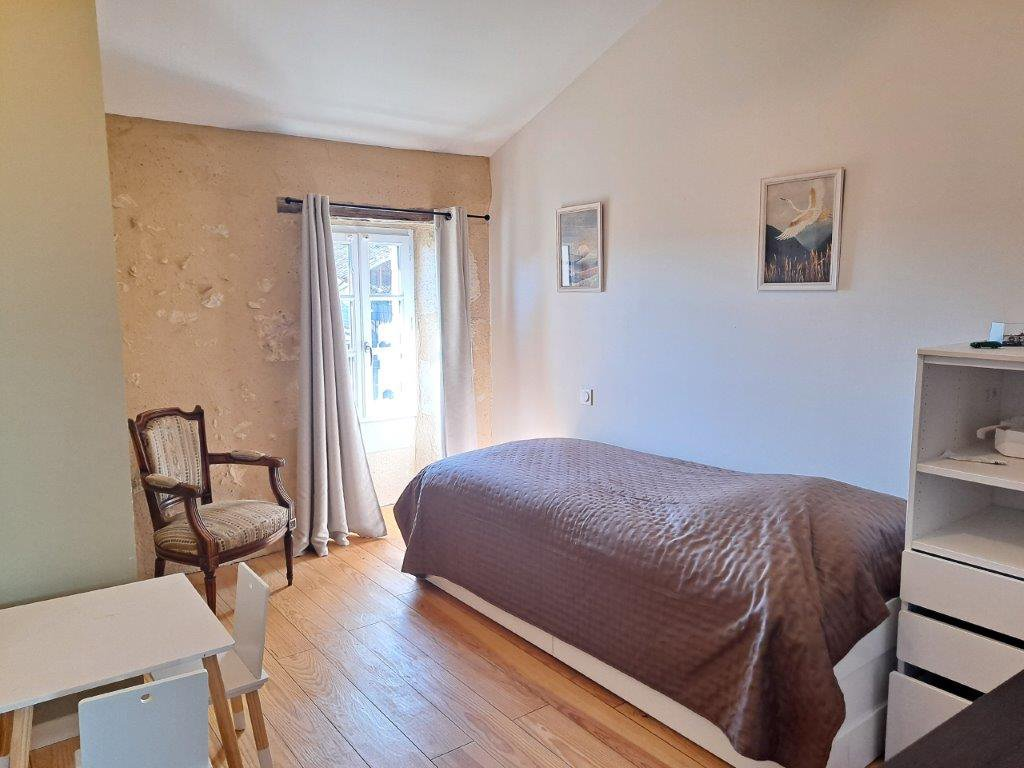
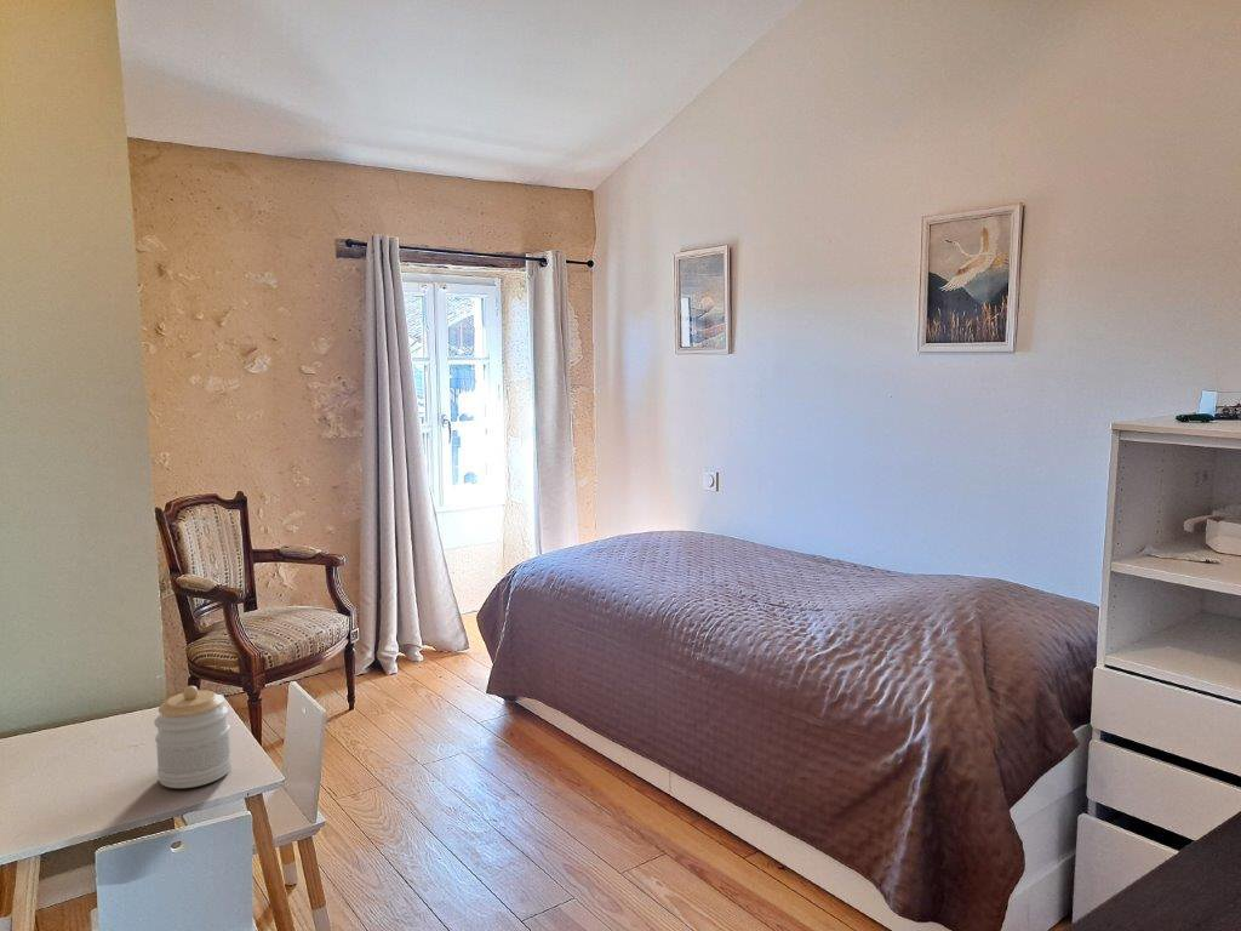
+ jar (193, 730)
